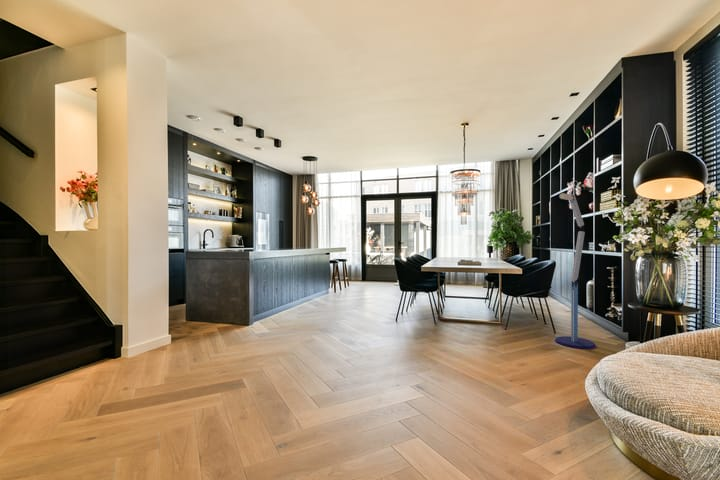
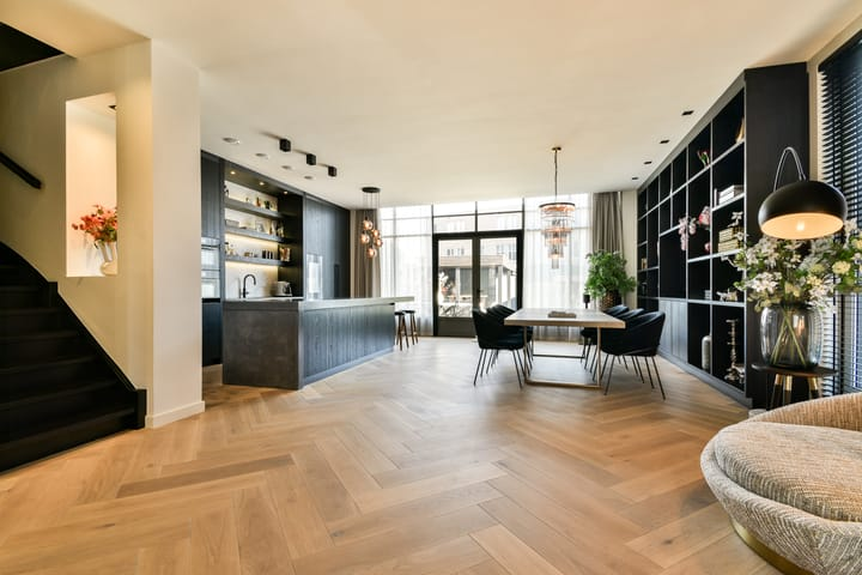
- floor lamp (573, 269)
